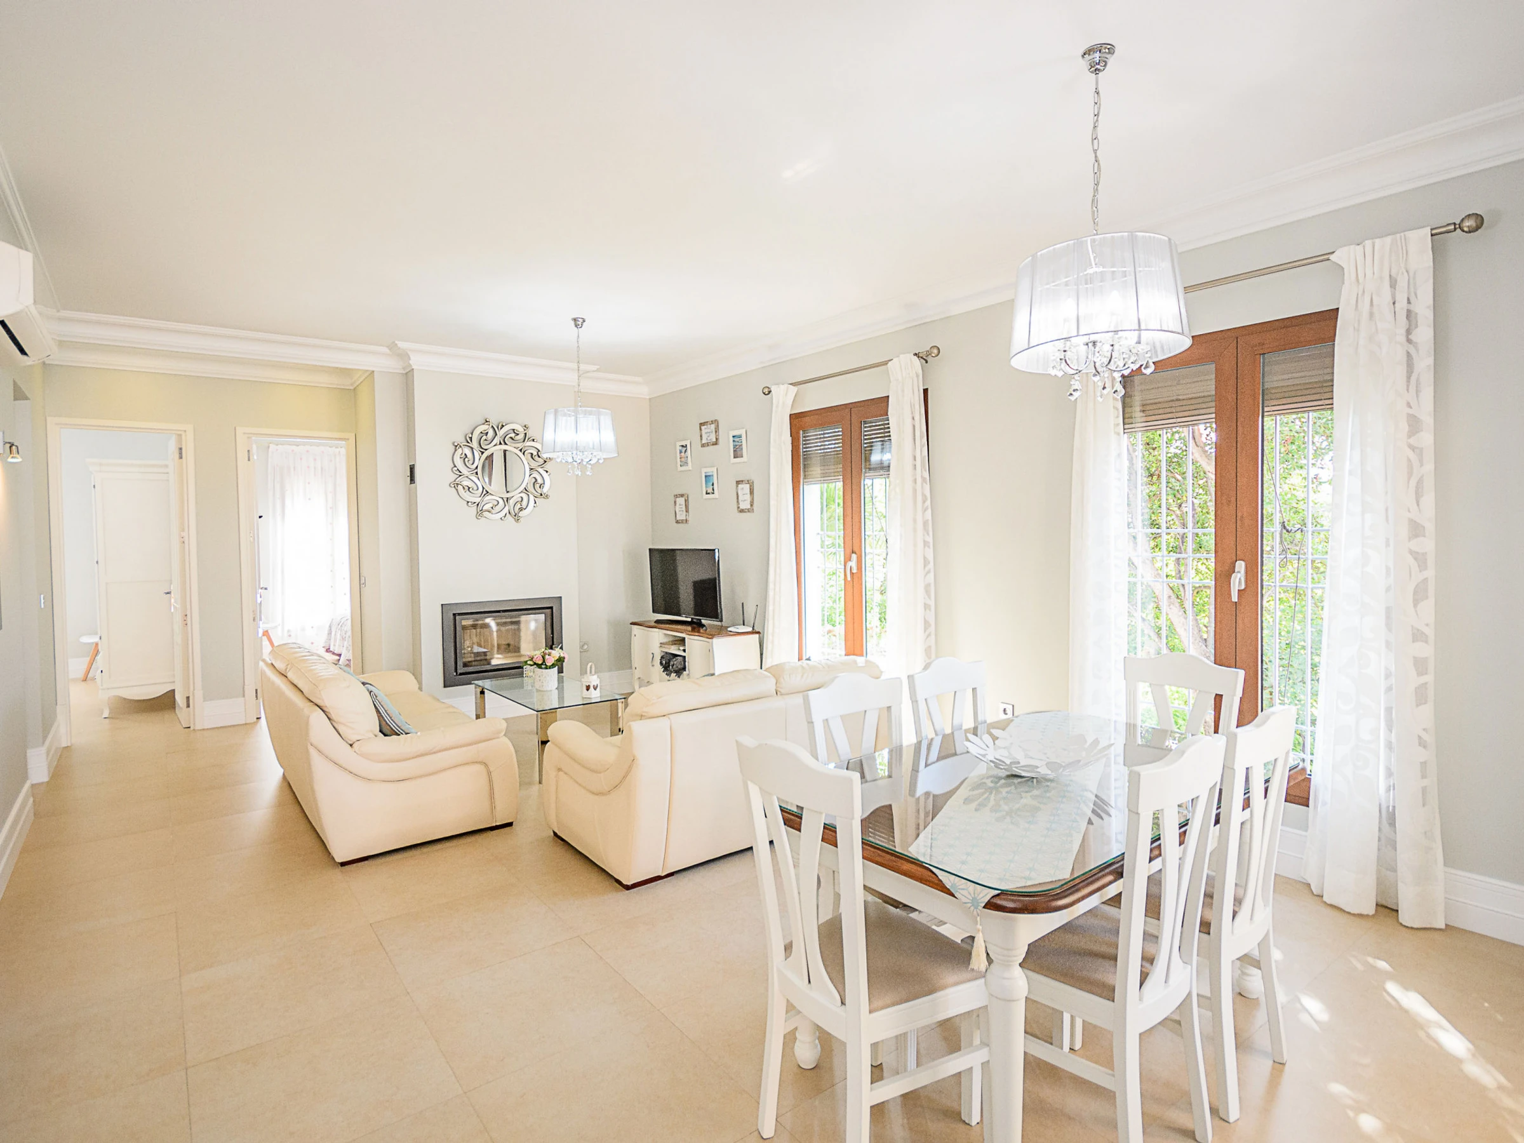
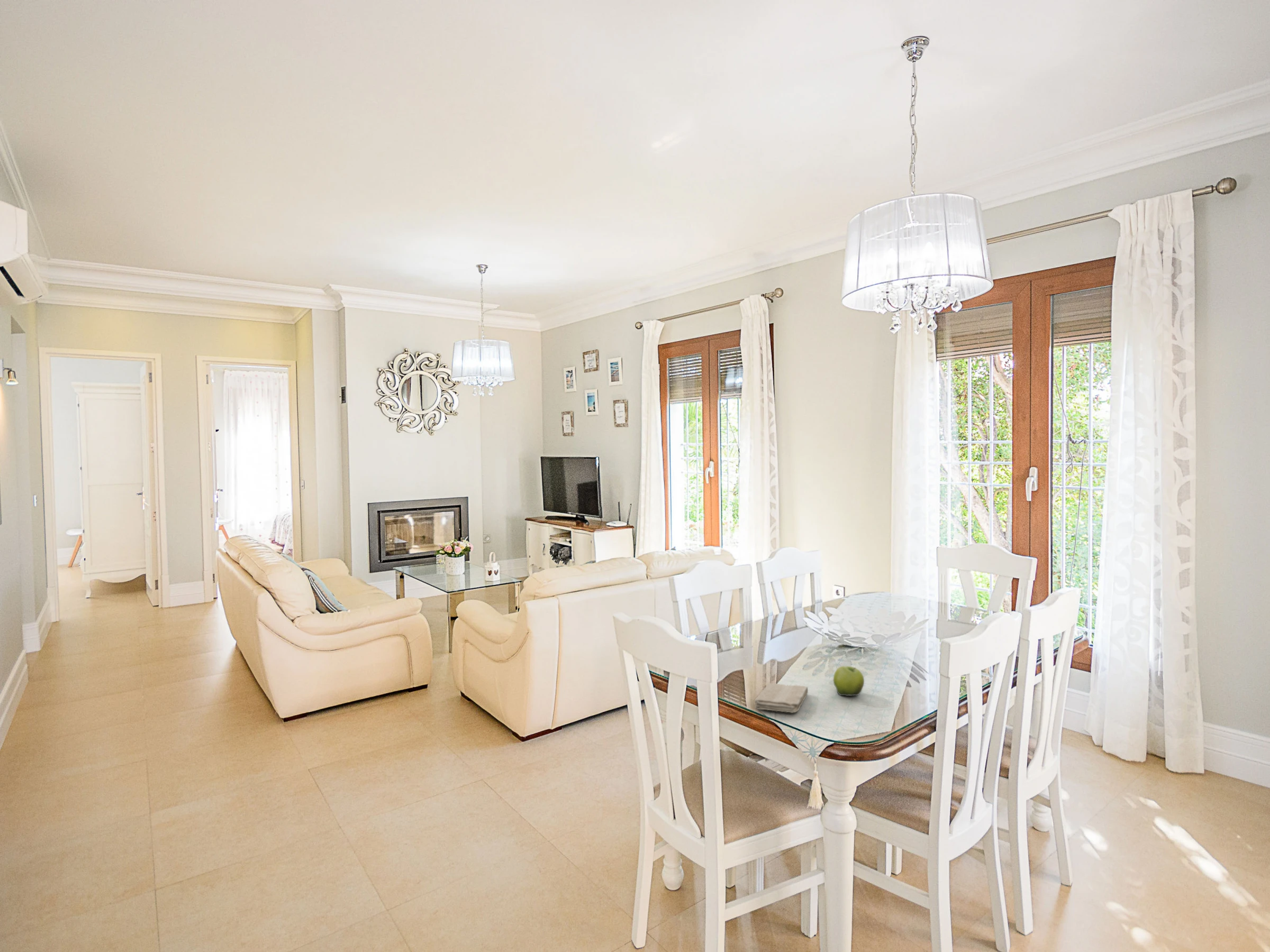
+ washcloth (782, 696)
+ fruit (849, 680)
